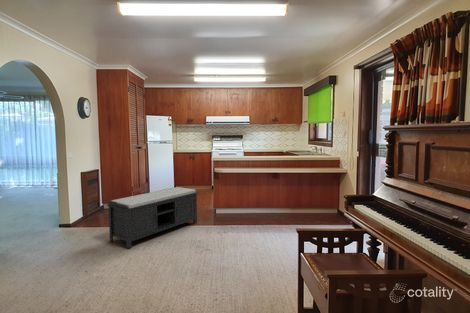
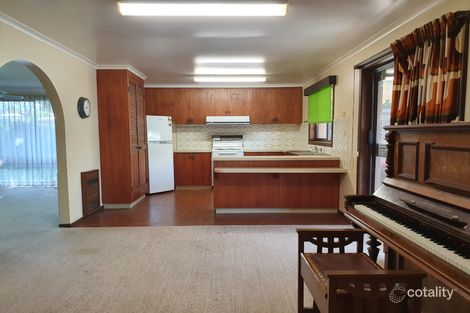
- bench (157, 213)
